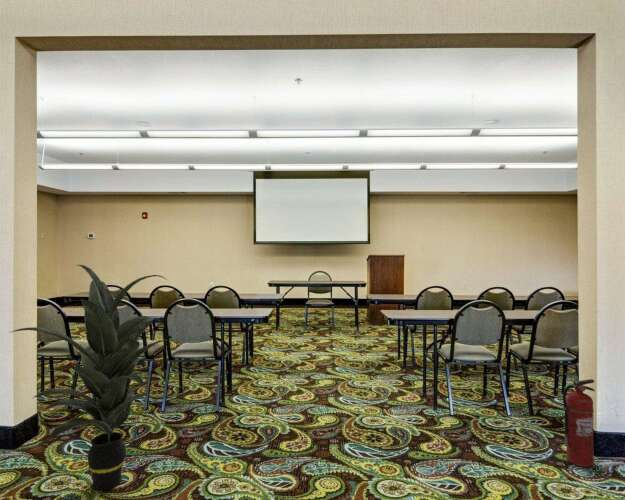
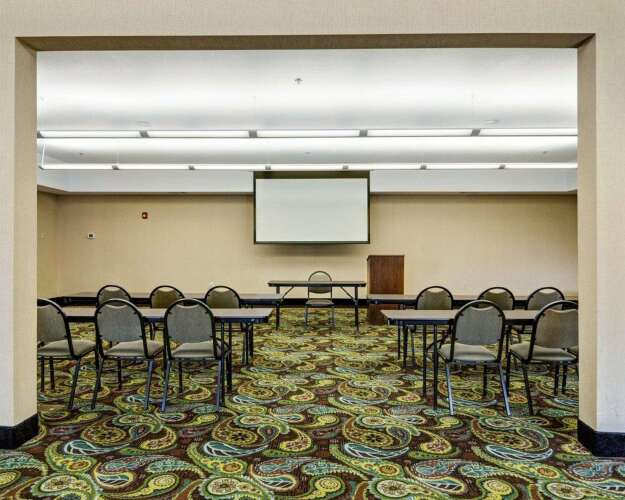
- indoor plant (102, 371)
- fire extinguisher (578, 420)
